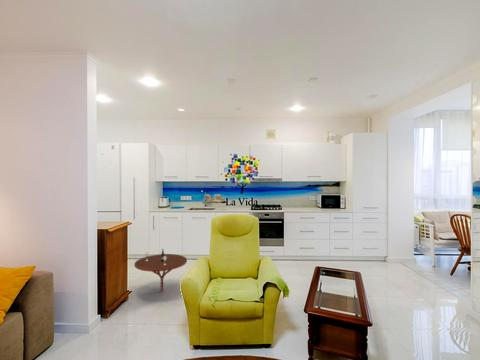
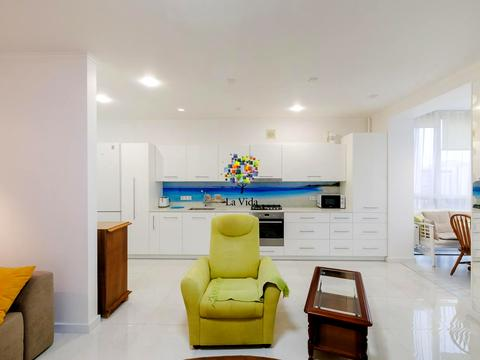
- side table (161, 270)
